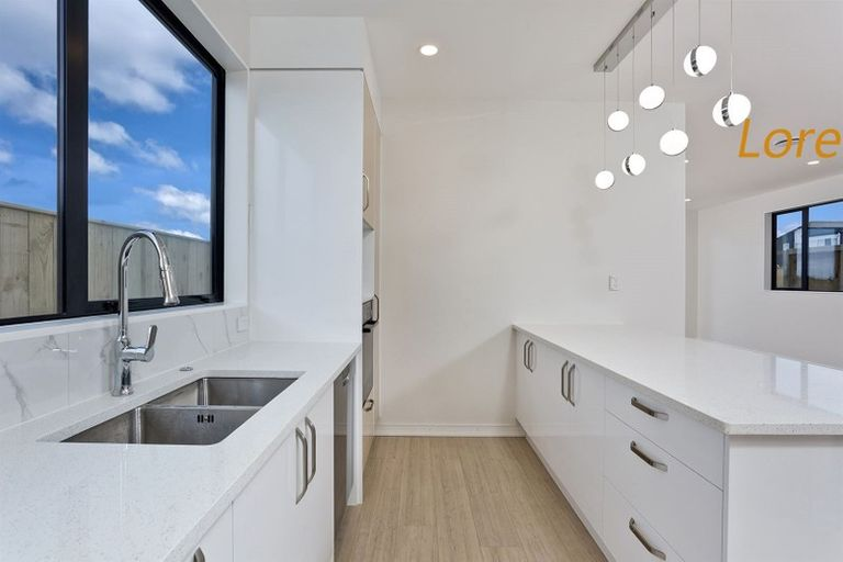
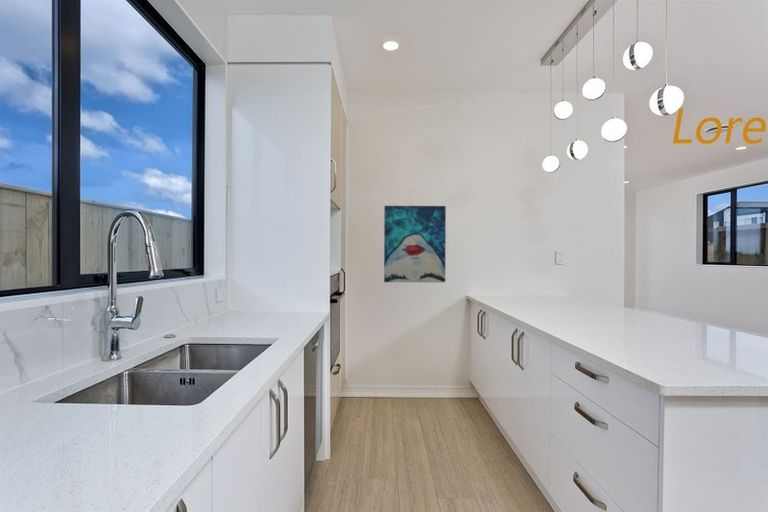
+ wall art (414, 244)
